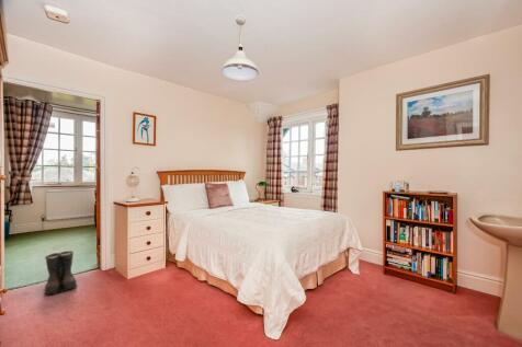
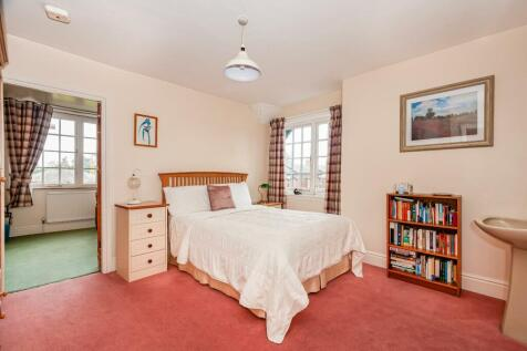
- boots (59, 270)
